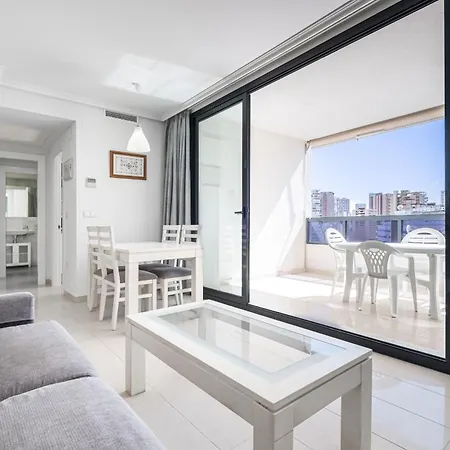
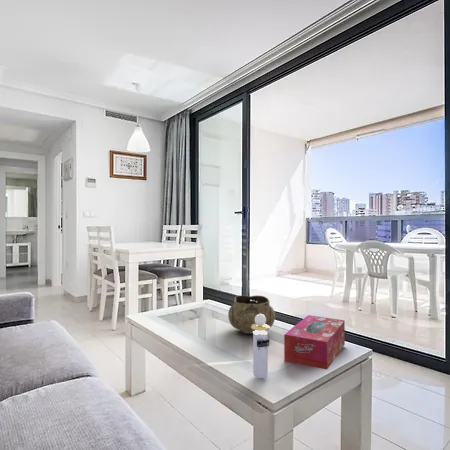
+ perfume bottle (260, 345)
+ tissue box (316, 339)
+ decorative bowl (251, 315)
